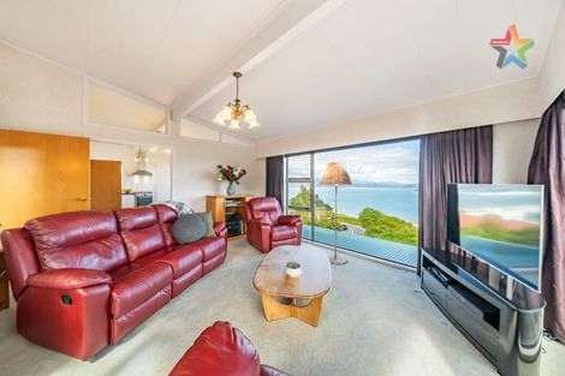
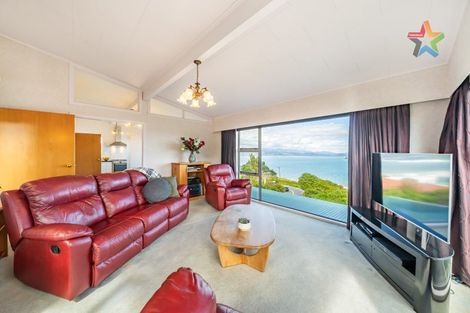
- floor lamp (335, 211)
